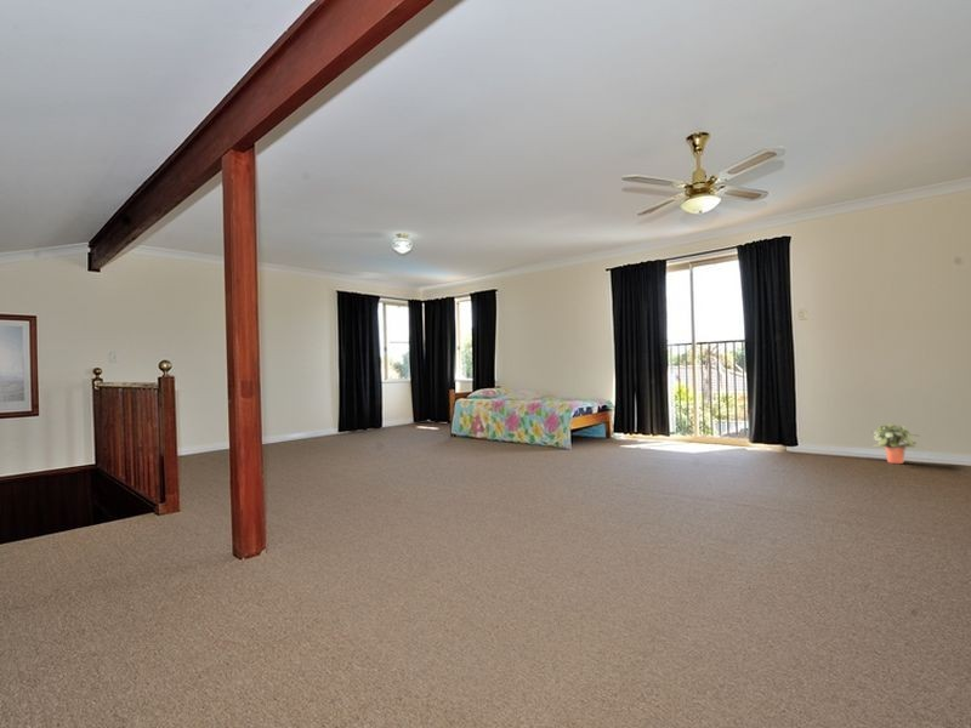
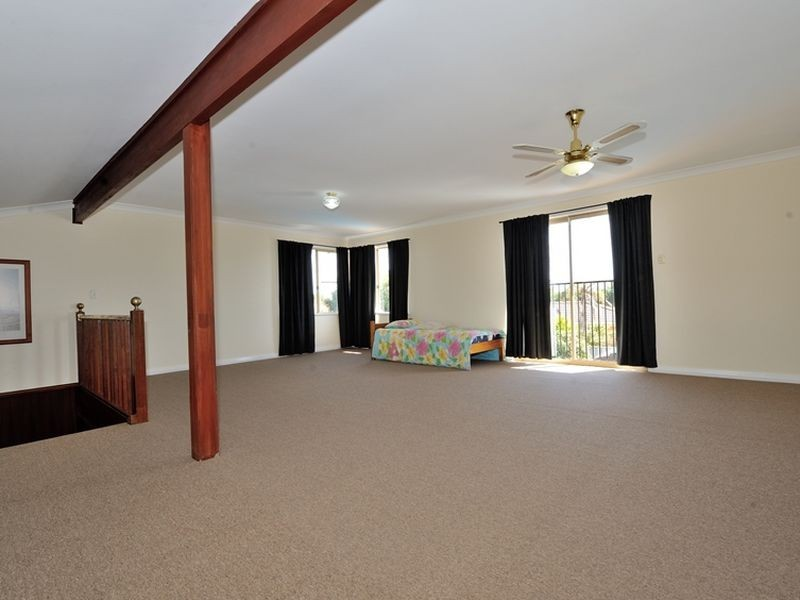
- potted plant (895, 442)
